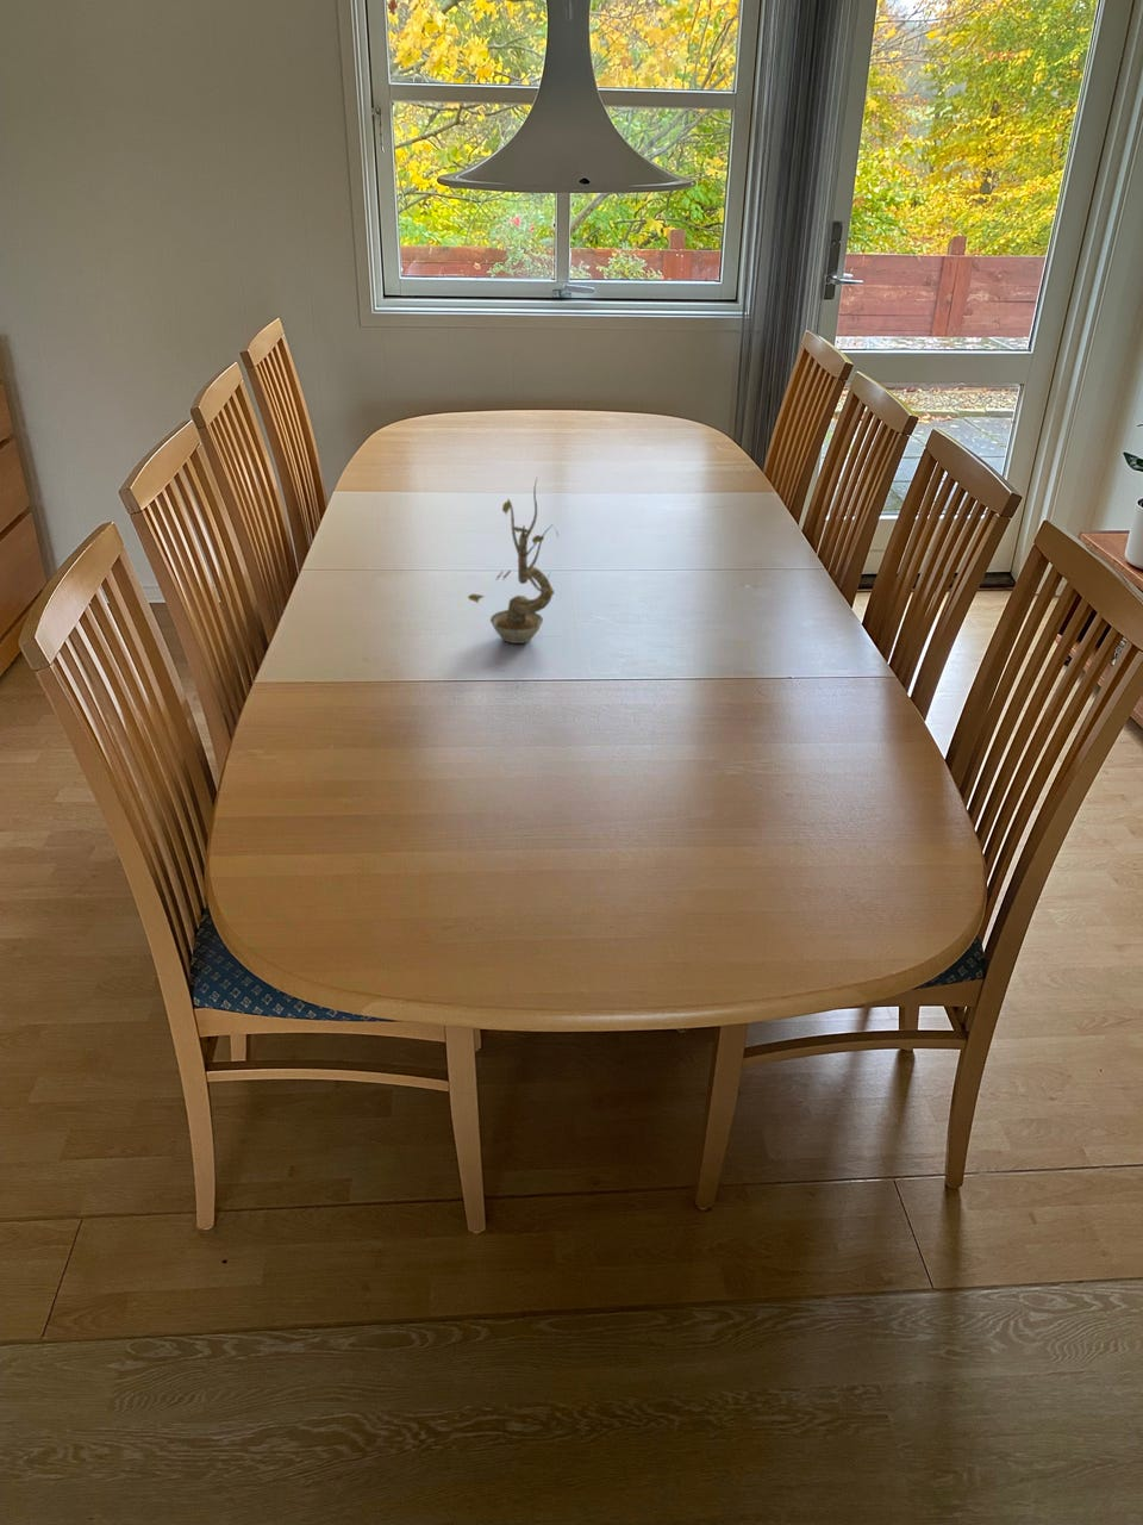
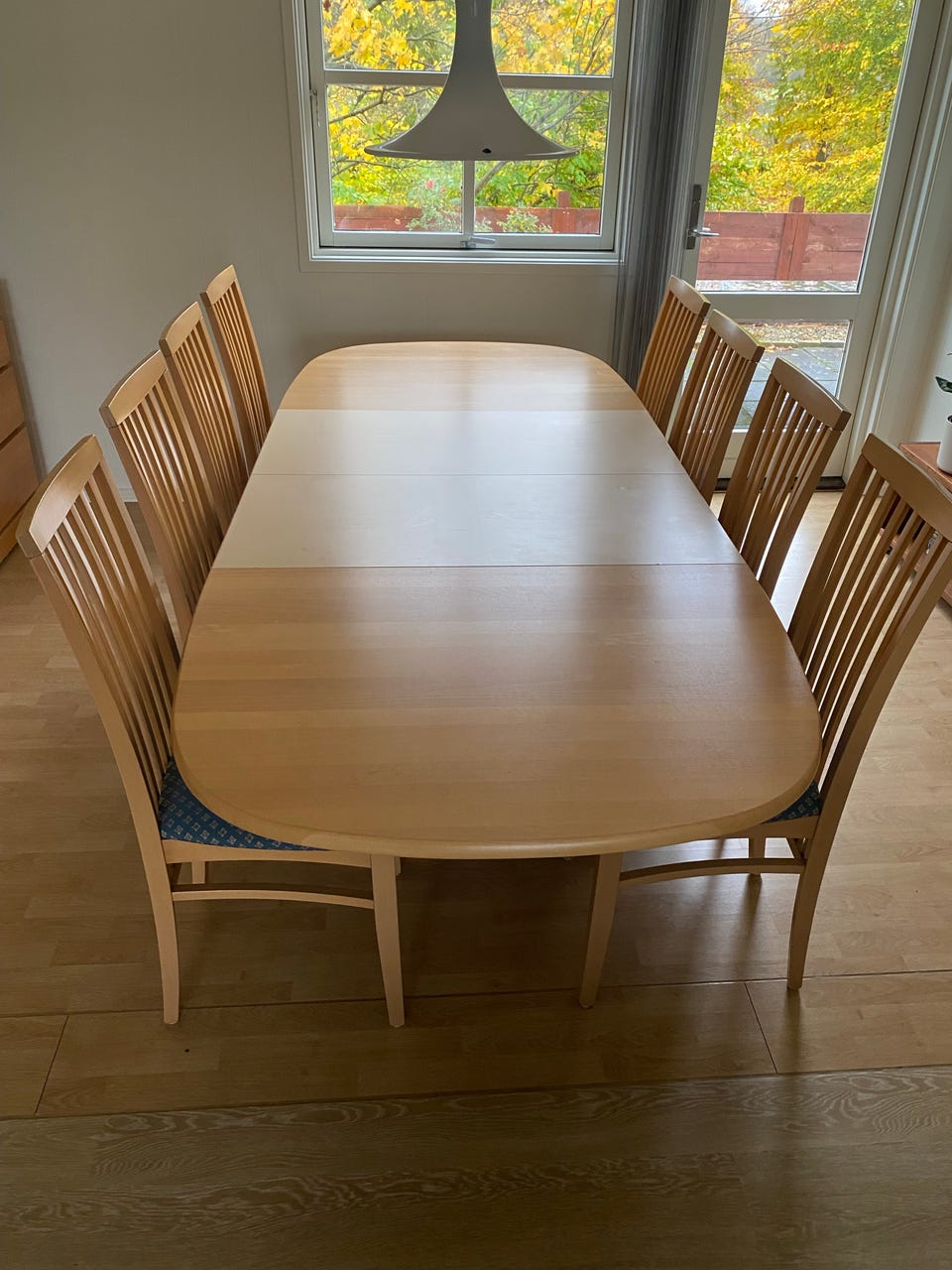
- plant (509, 572)
